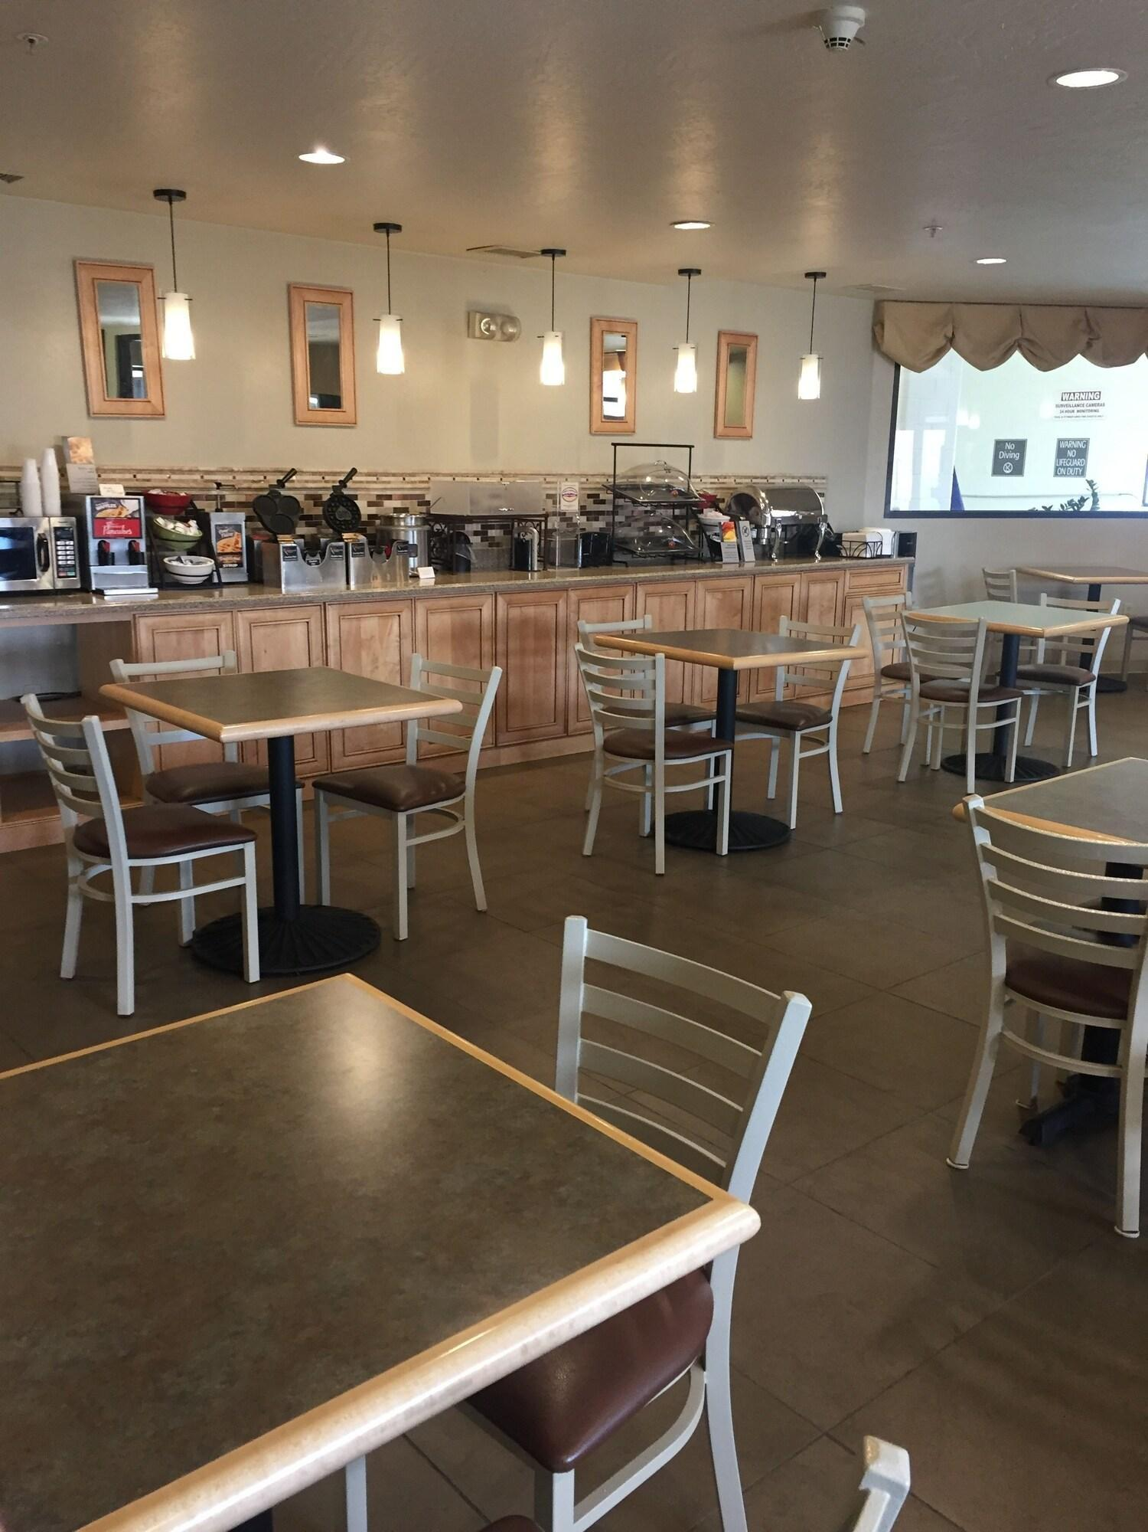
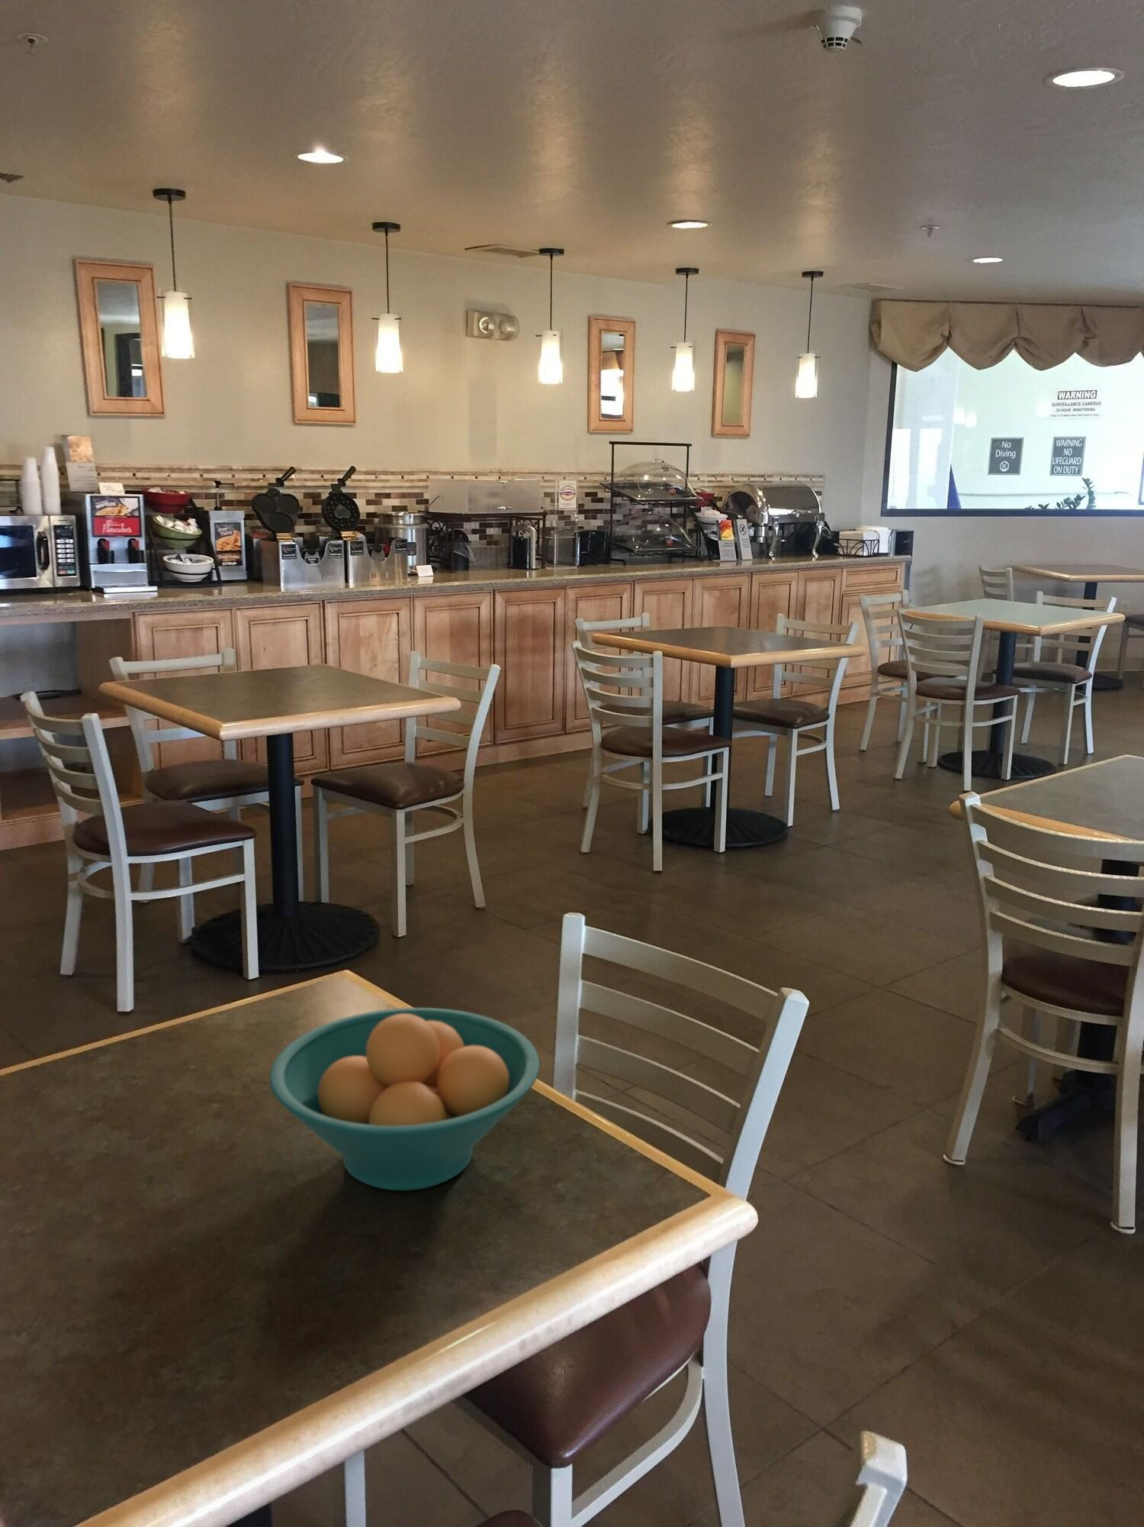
+ fruit bowl (406, 1089)
